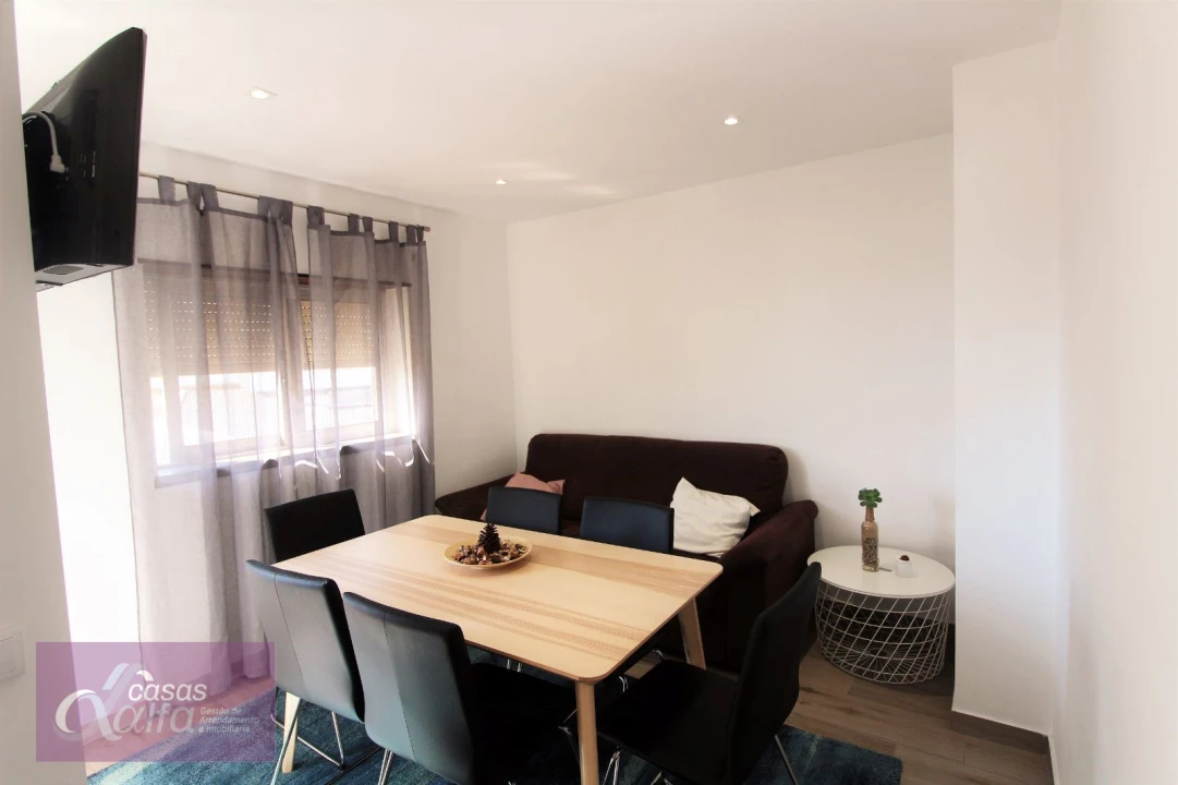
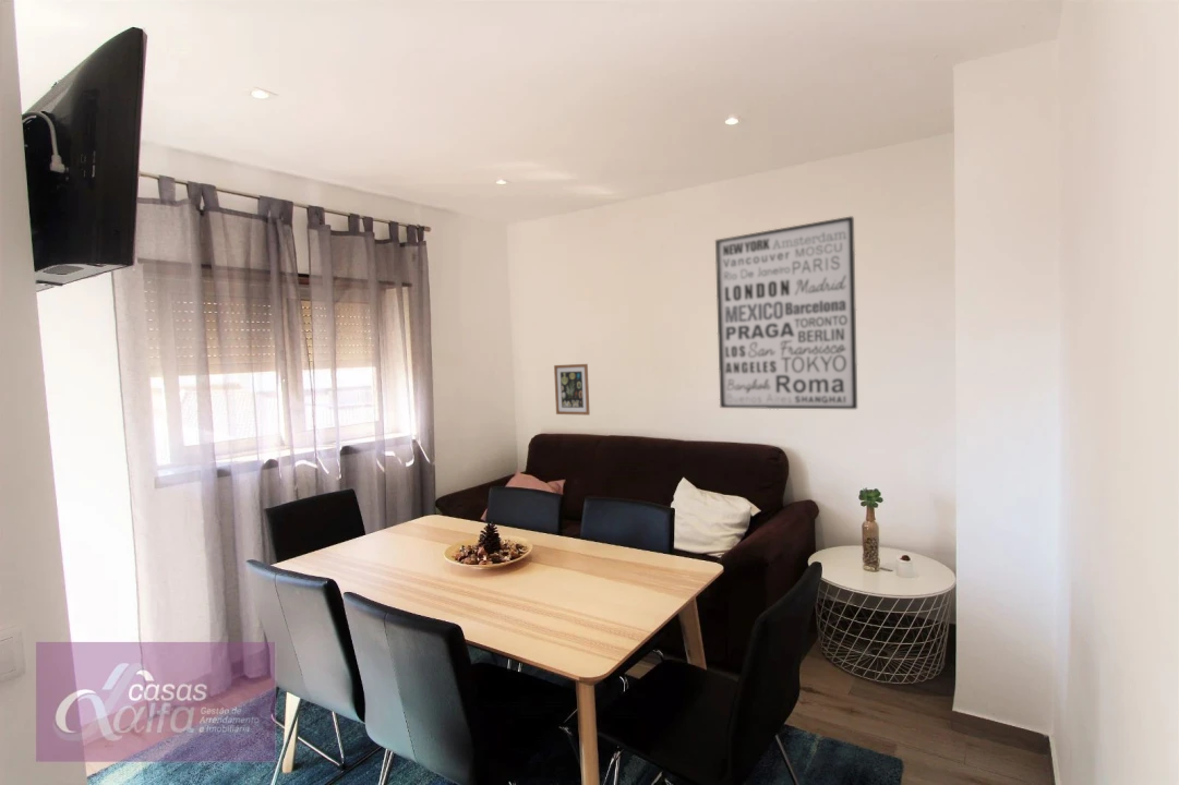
+ wall art (782, 319)
+ wall art (572, 389)
